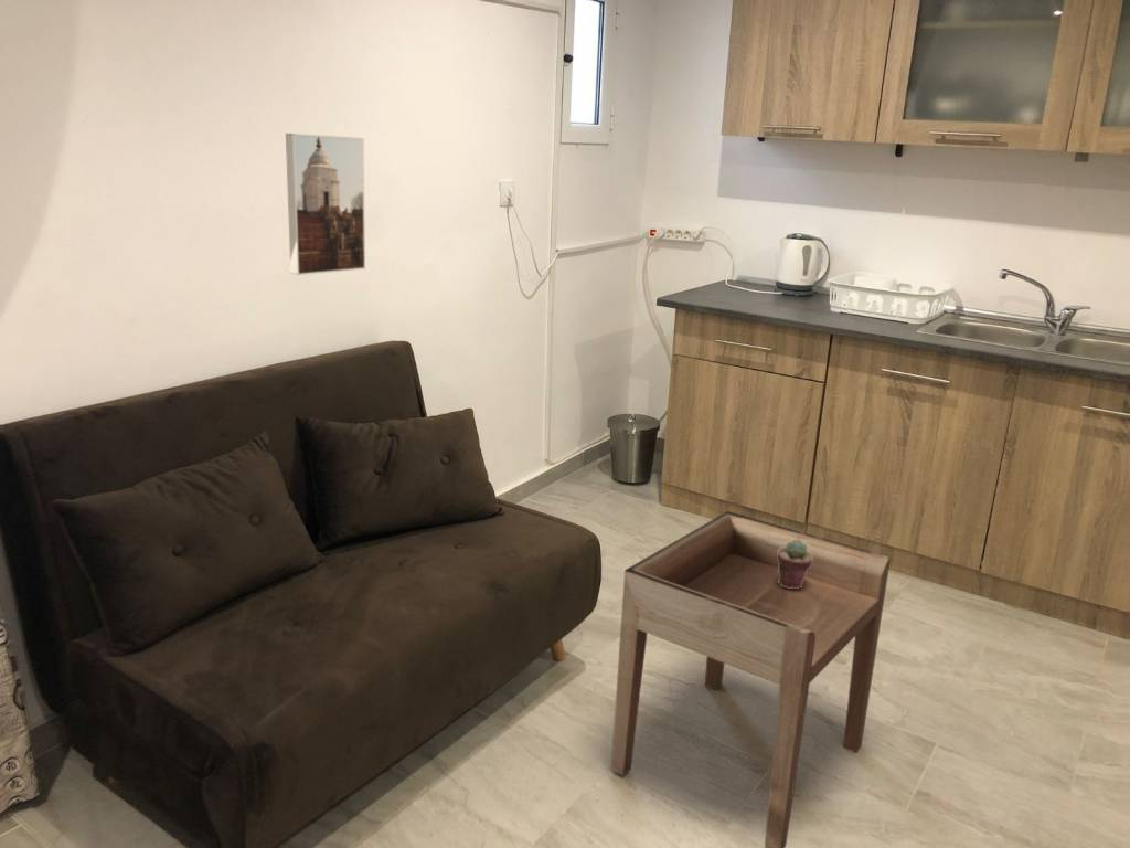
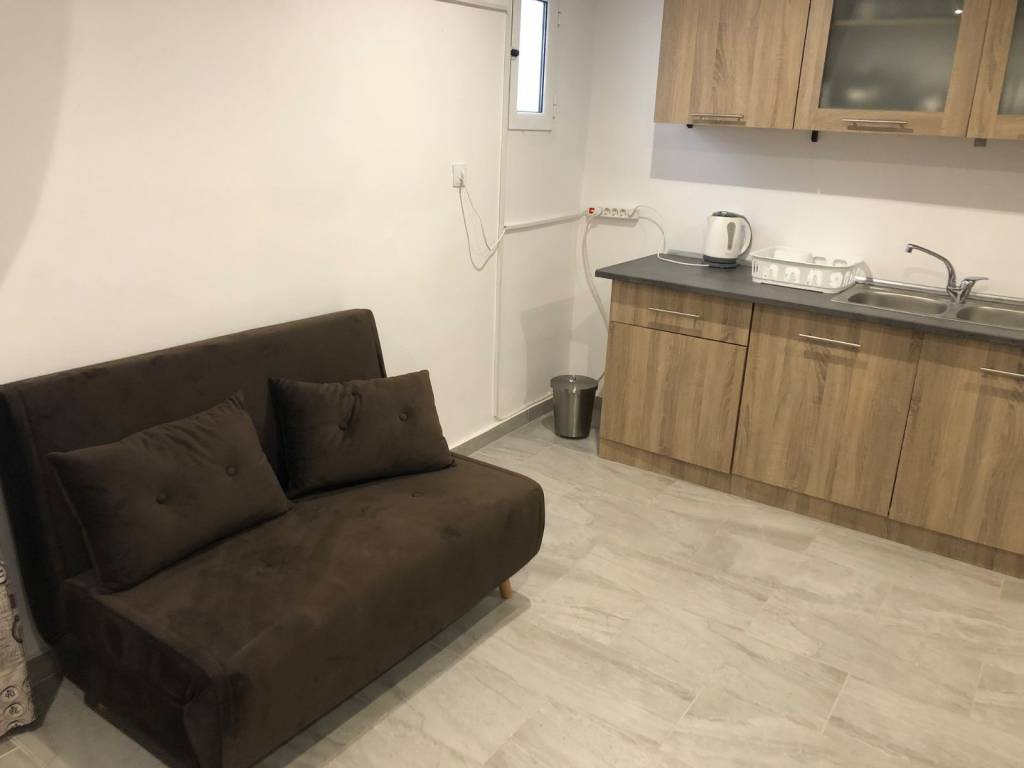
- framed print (327, 204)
- side table (750, 664)
- potted succulent (793, 562)
